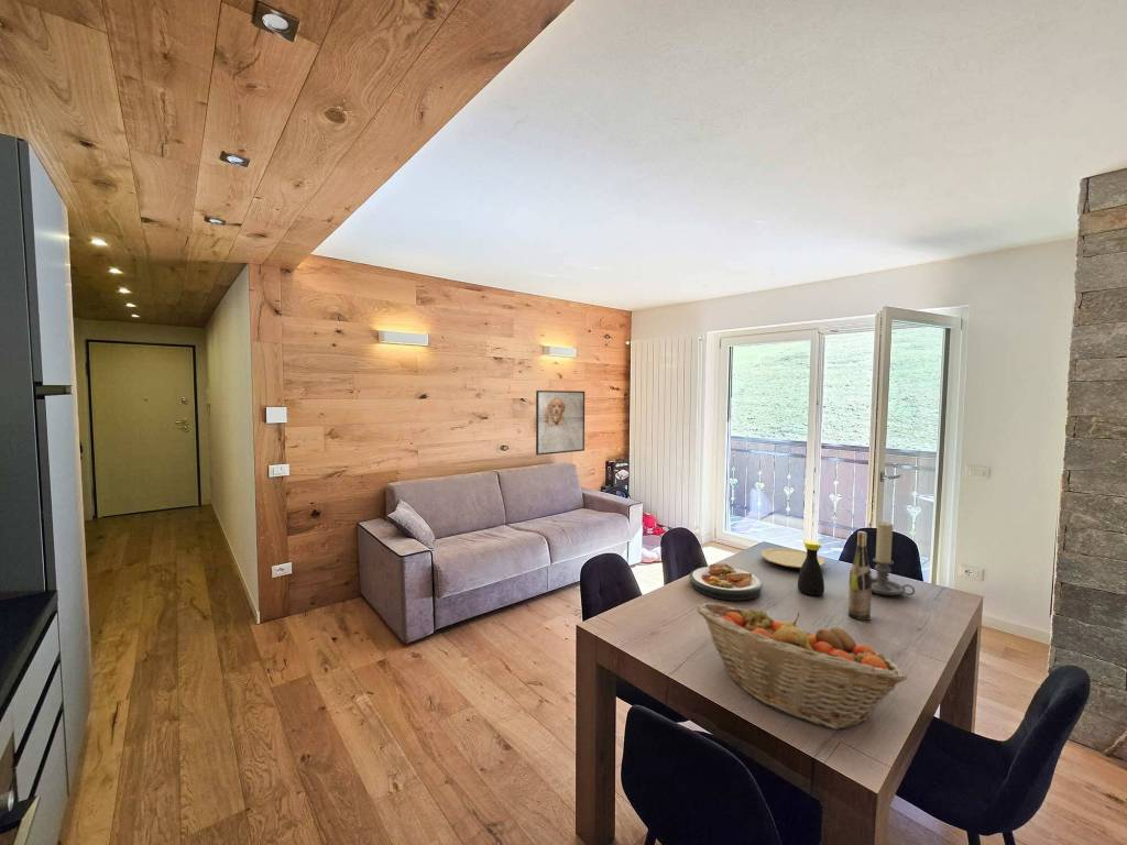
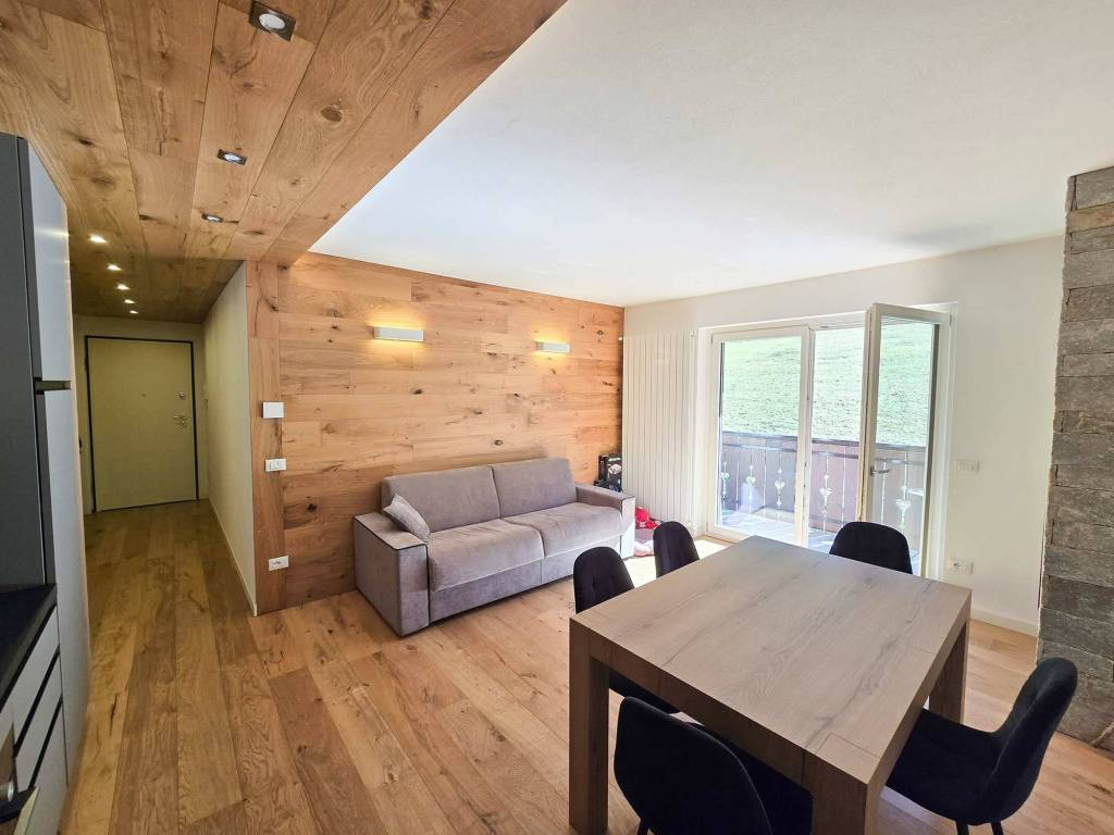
- fruit basket (789, 650)
- bottle (811, 567)
- plate (724, 579)
- candle holder (887, 557)
- plate (791, 559)
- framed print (561, 421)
- wine bottle (861, 574)
